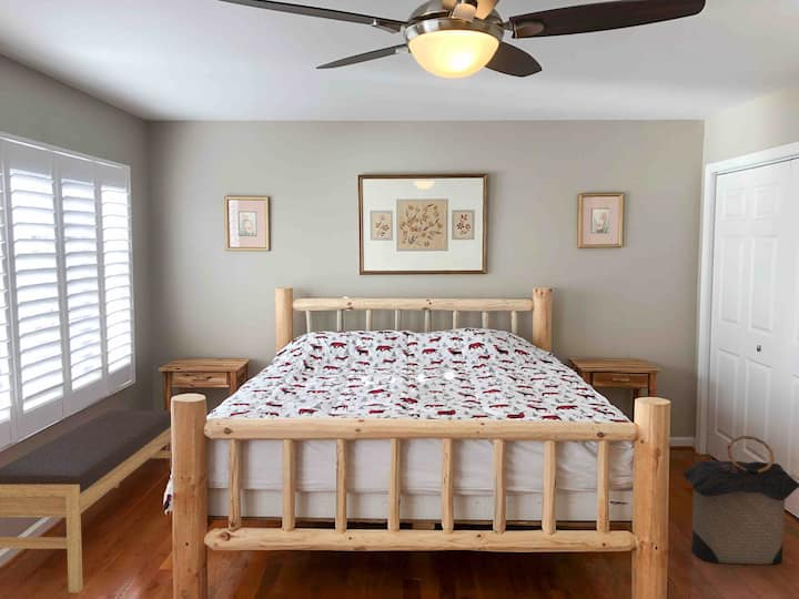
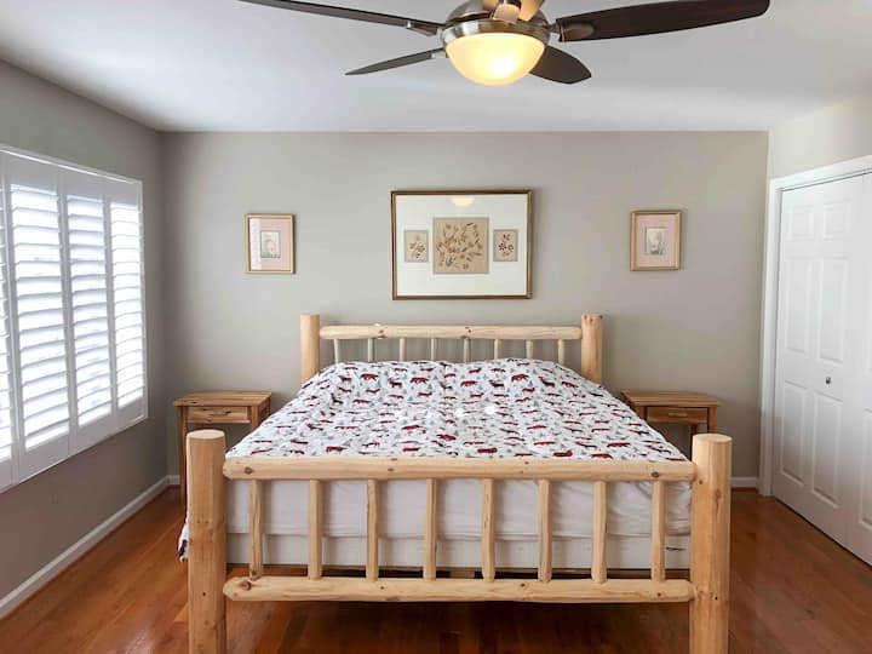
- laundry hamper (737, 498)
- bench (98, 483)
